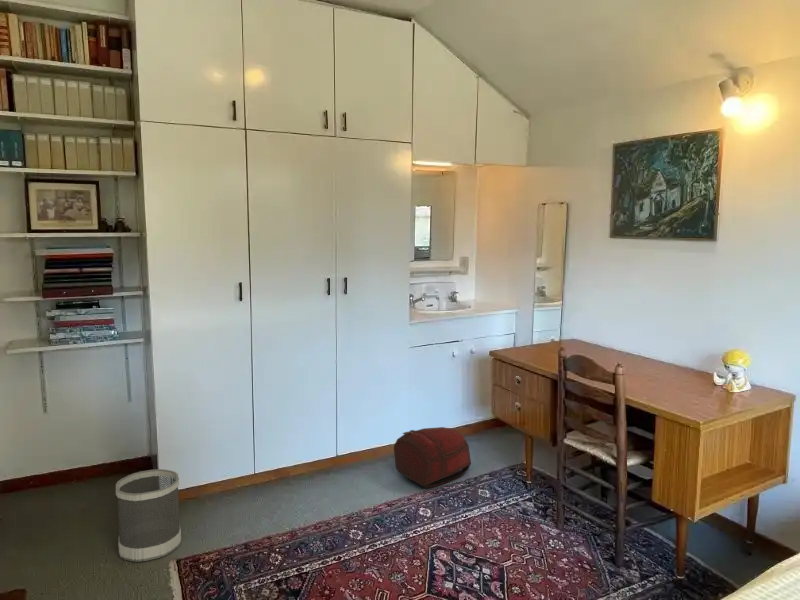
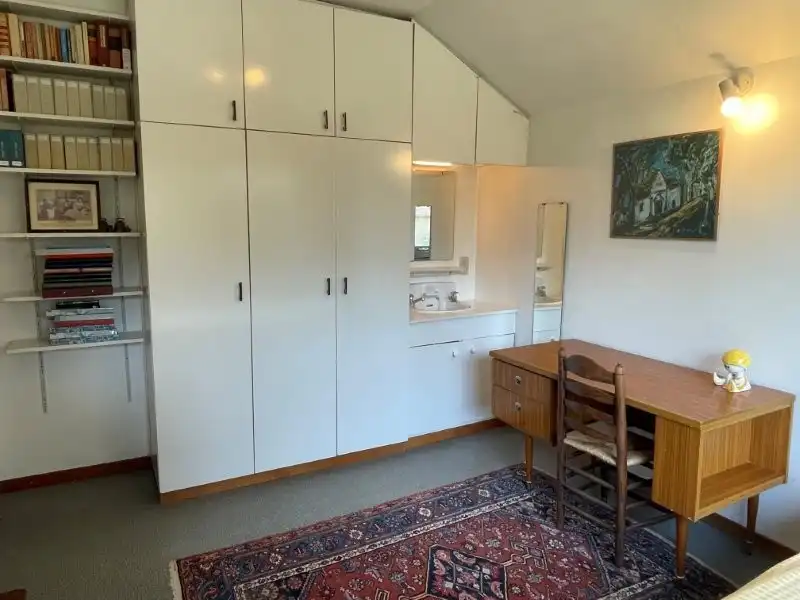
- backpack (437, 452)
- wastebasket (149, 513)
